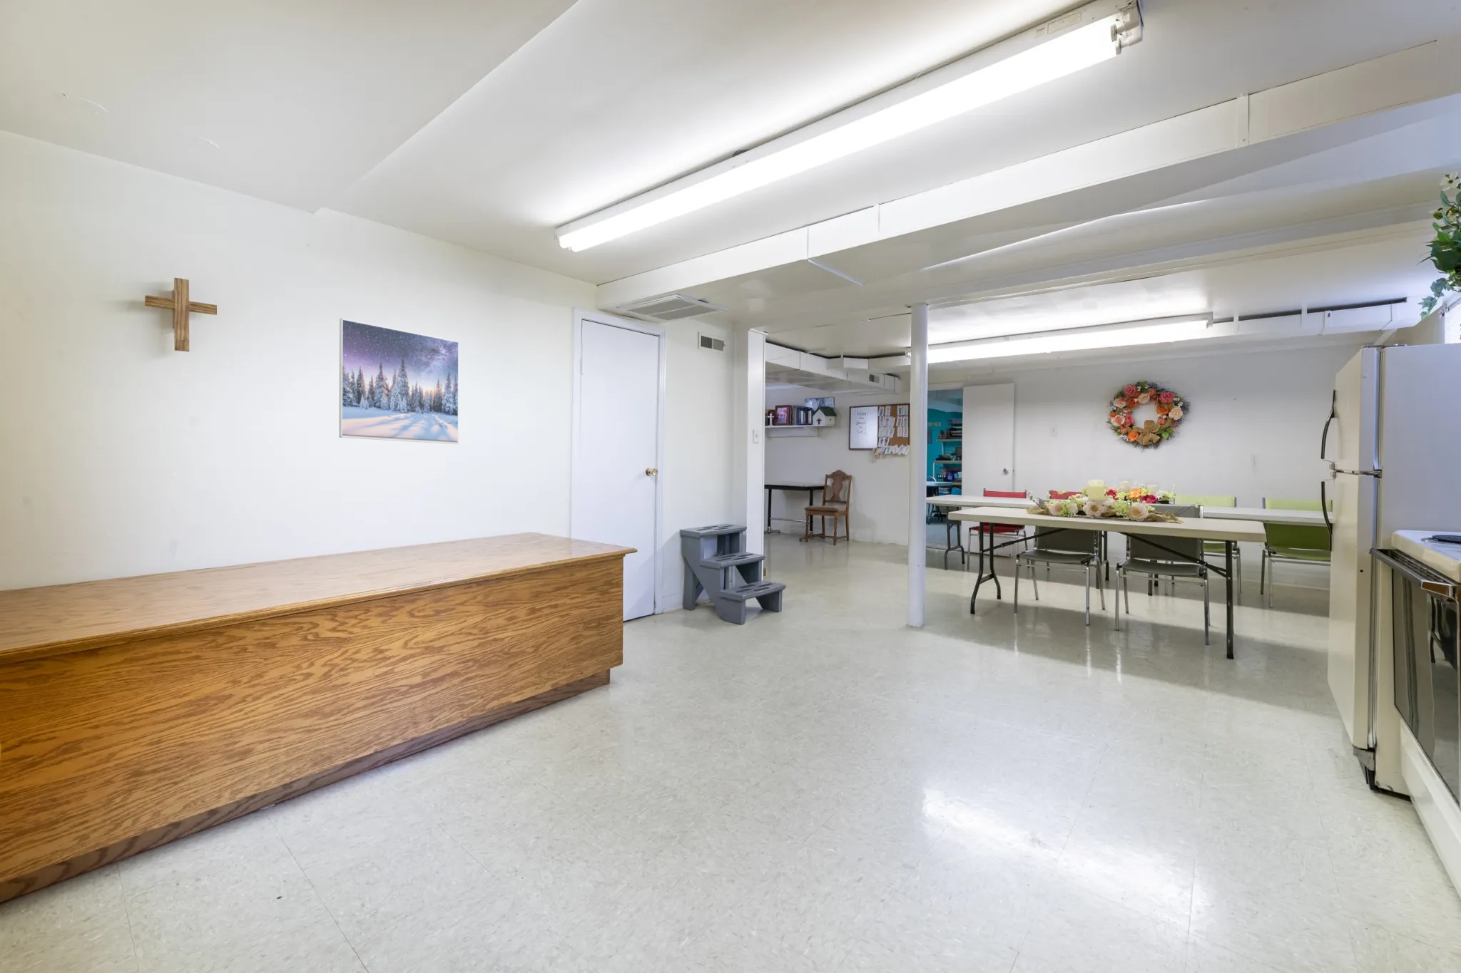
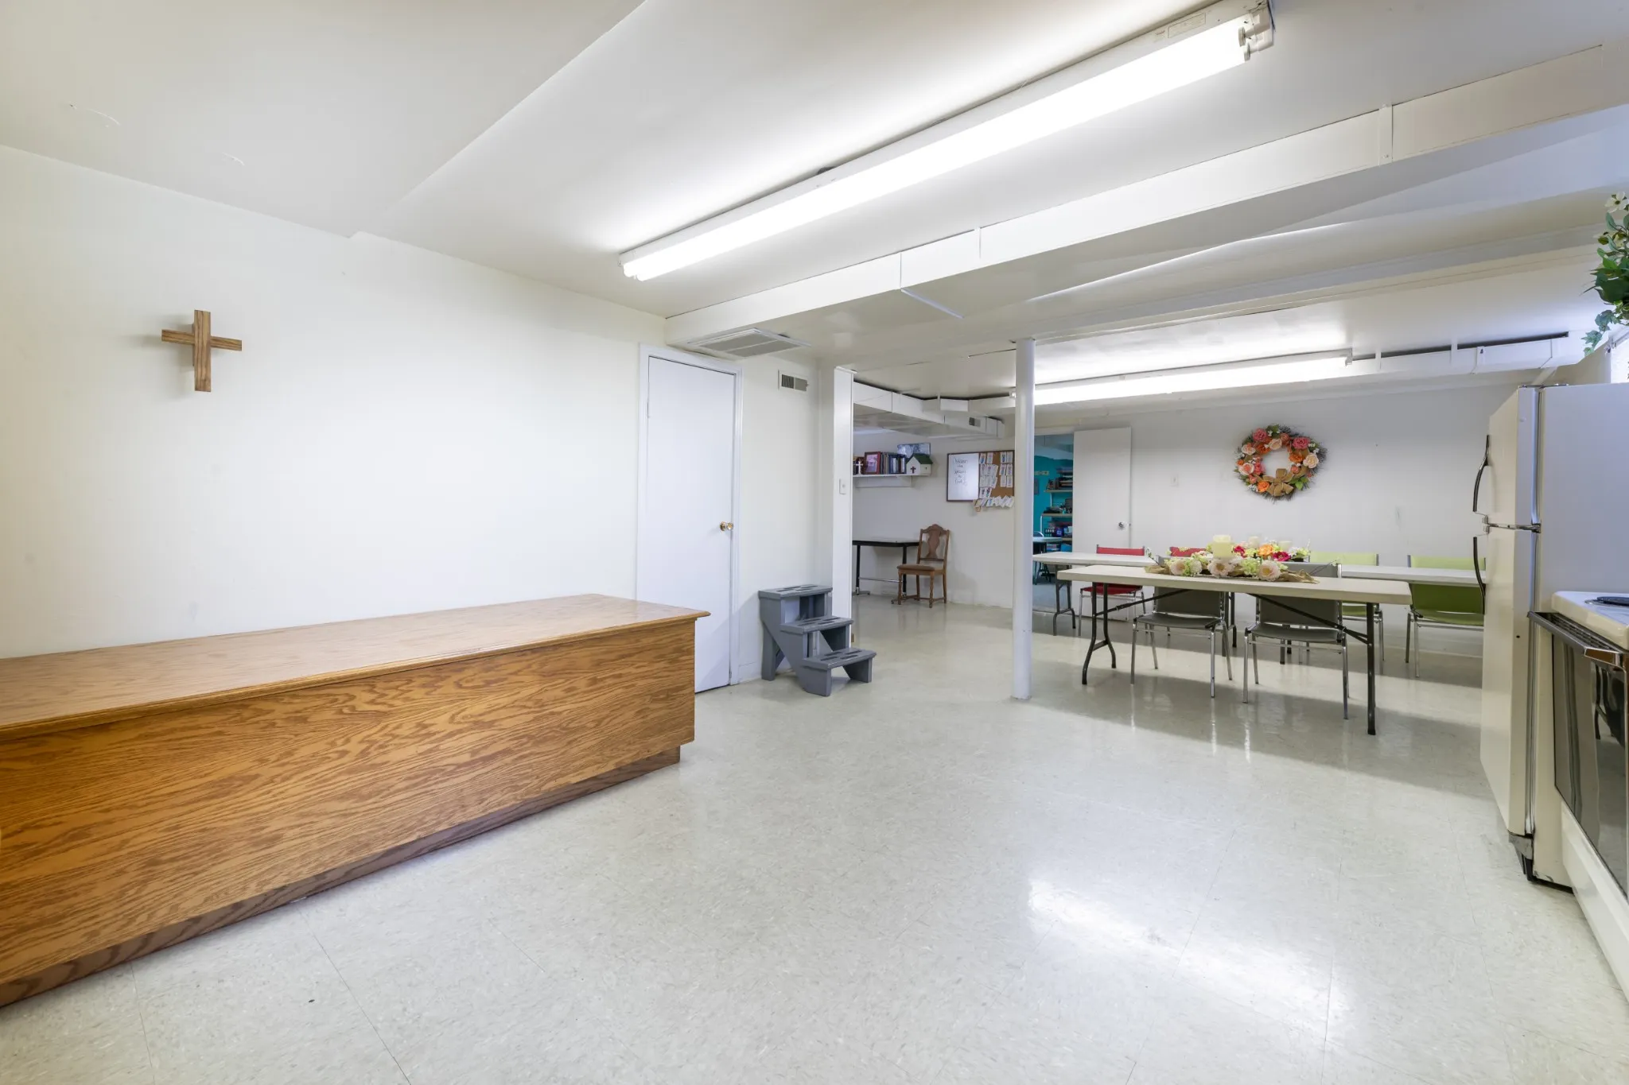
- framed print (403, 386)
